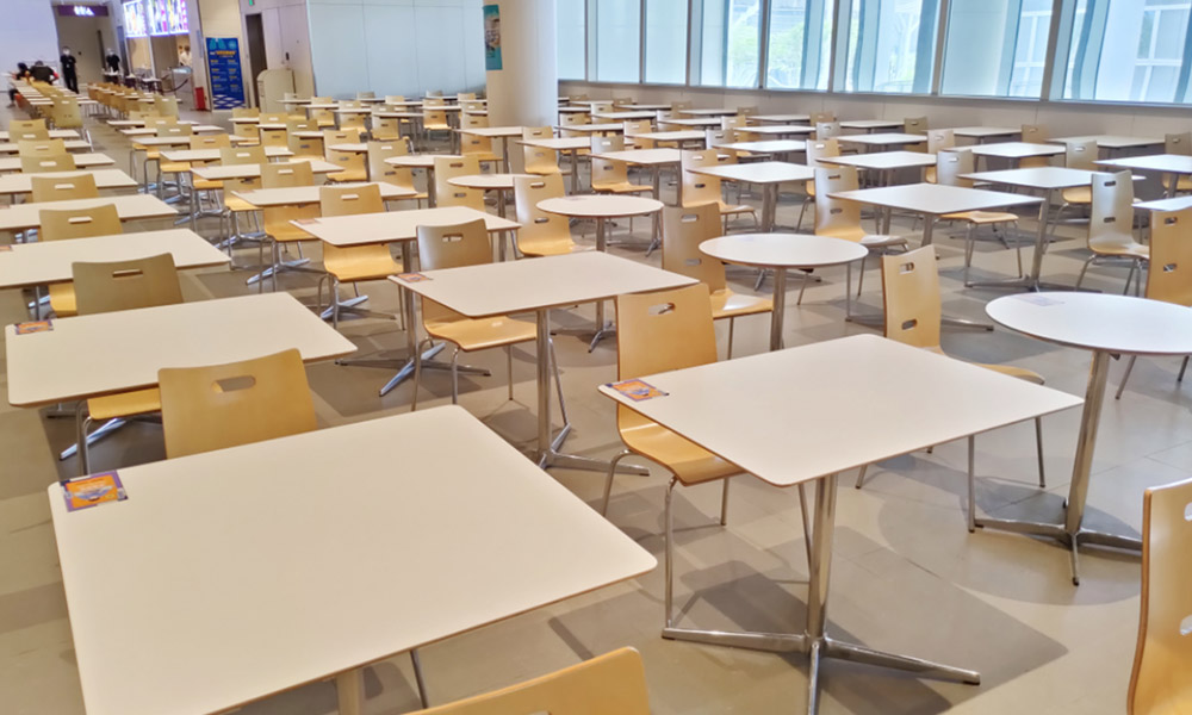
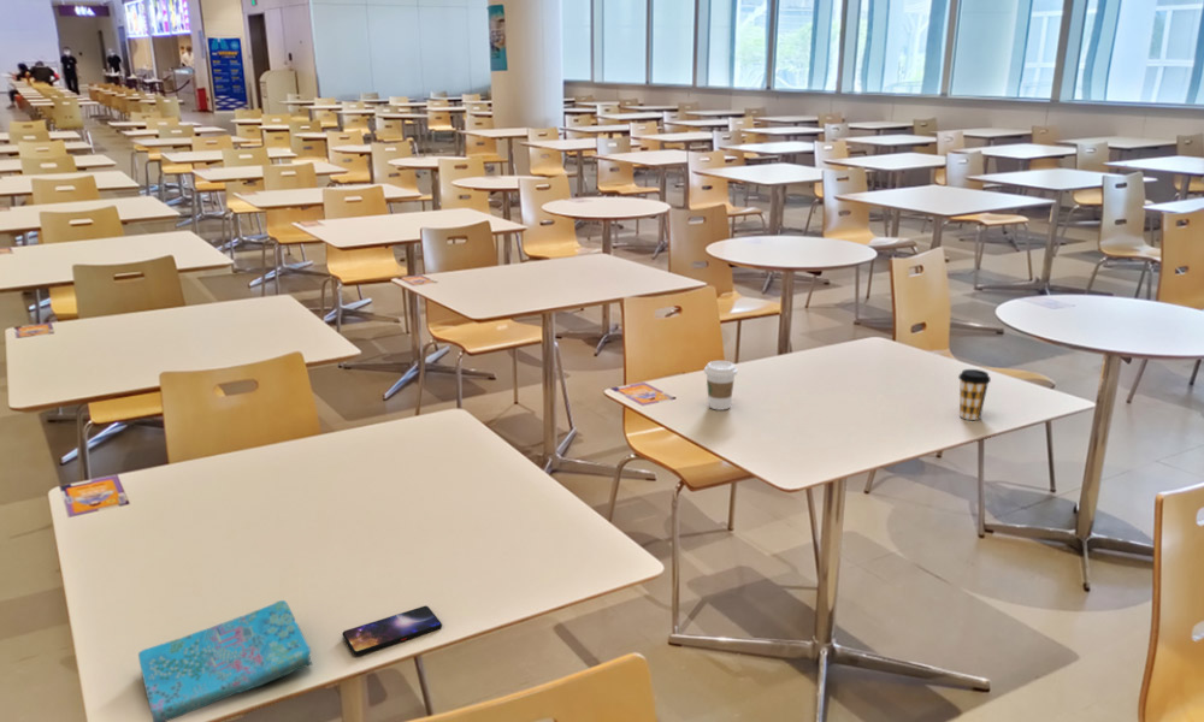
+ cover (225, 657)
+ smartphone (393, 629)
+ coffee cup (720, 385)
+ coffee cup (972, 395)
